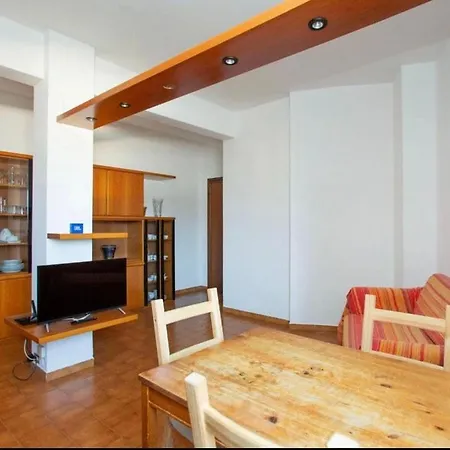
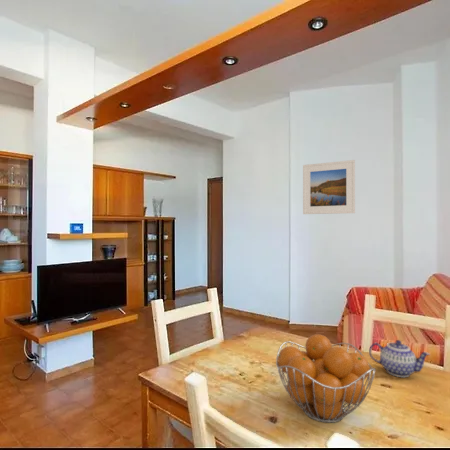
+ teapot (398, 356)
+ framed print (328, 188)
+ fruit basket (323, 375)
